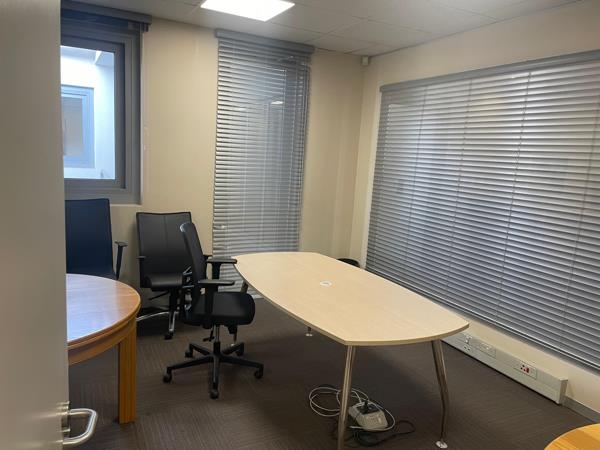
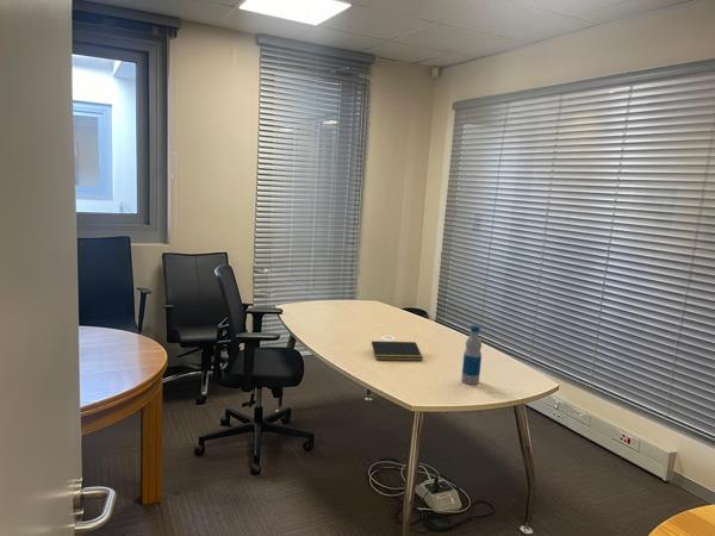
+ bottle (472, 354)
+ notepad (396, 350)
